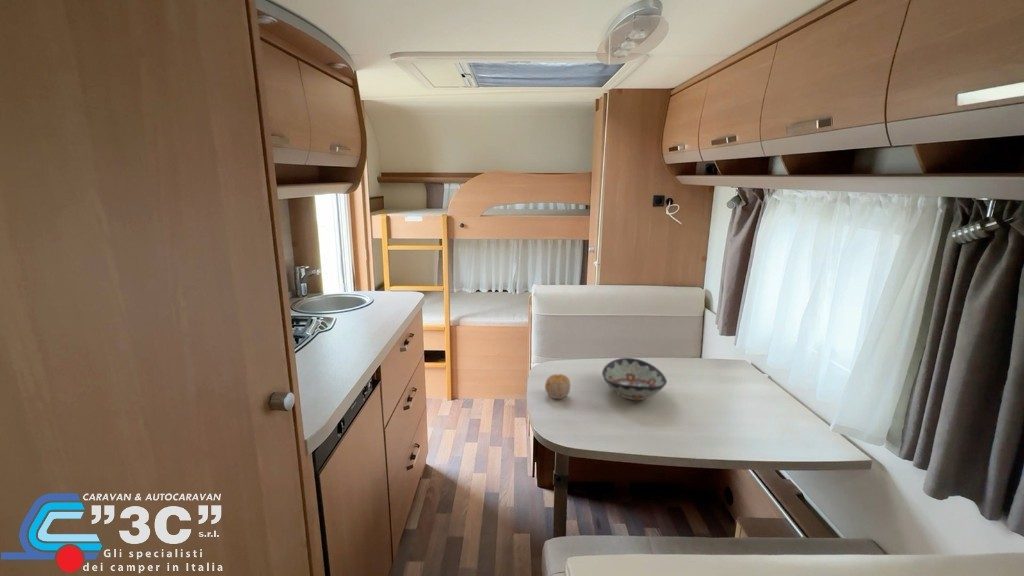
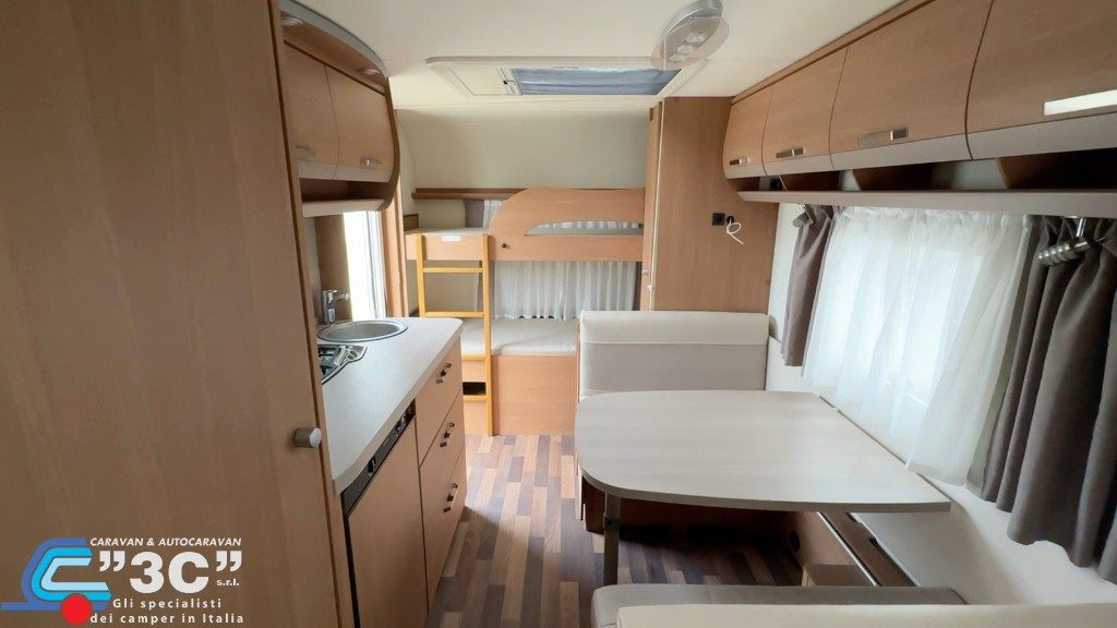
- fruit (557, 386)
- decorative bowl (633, 382)
